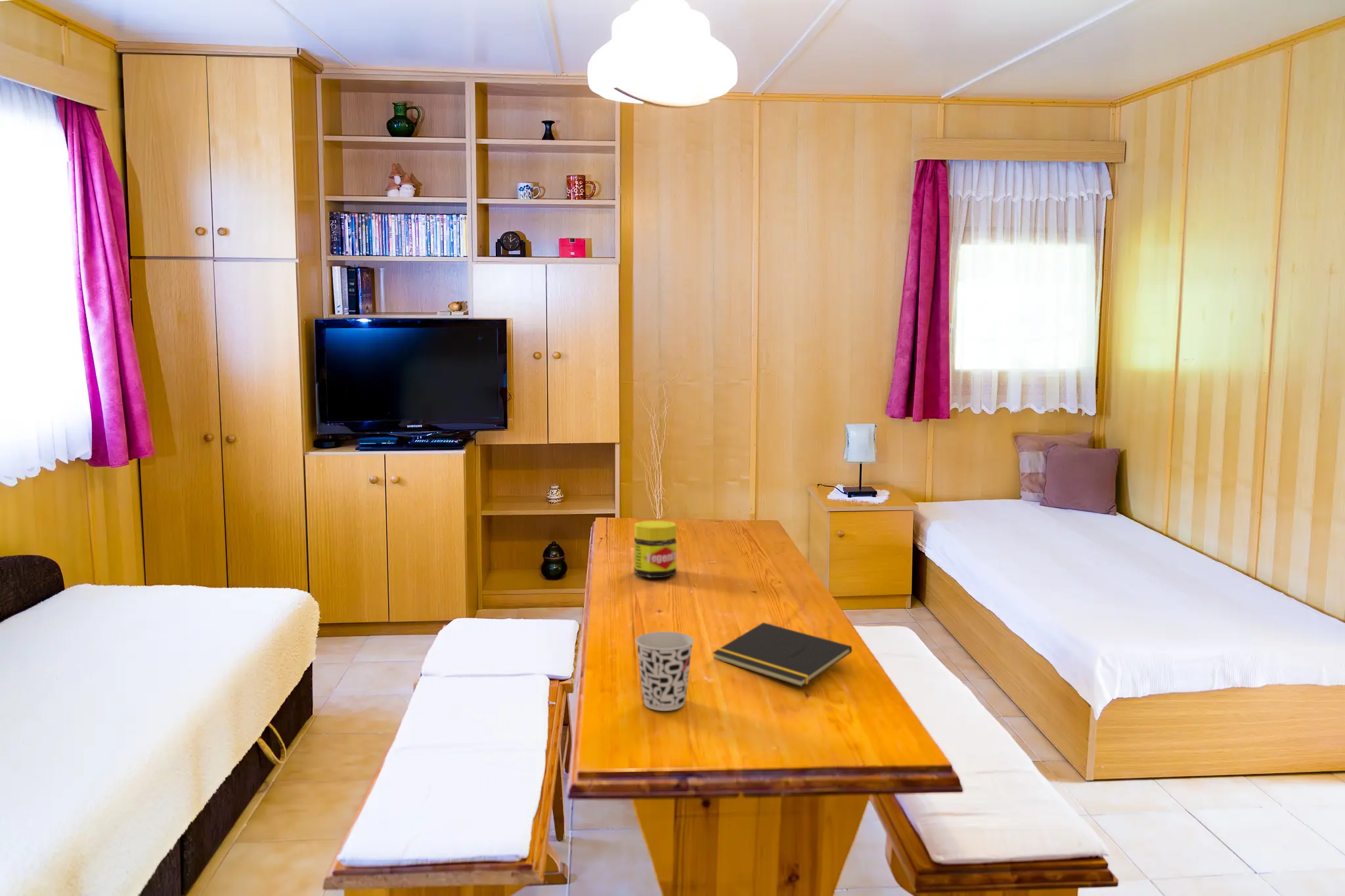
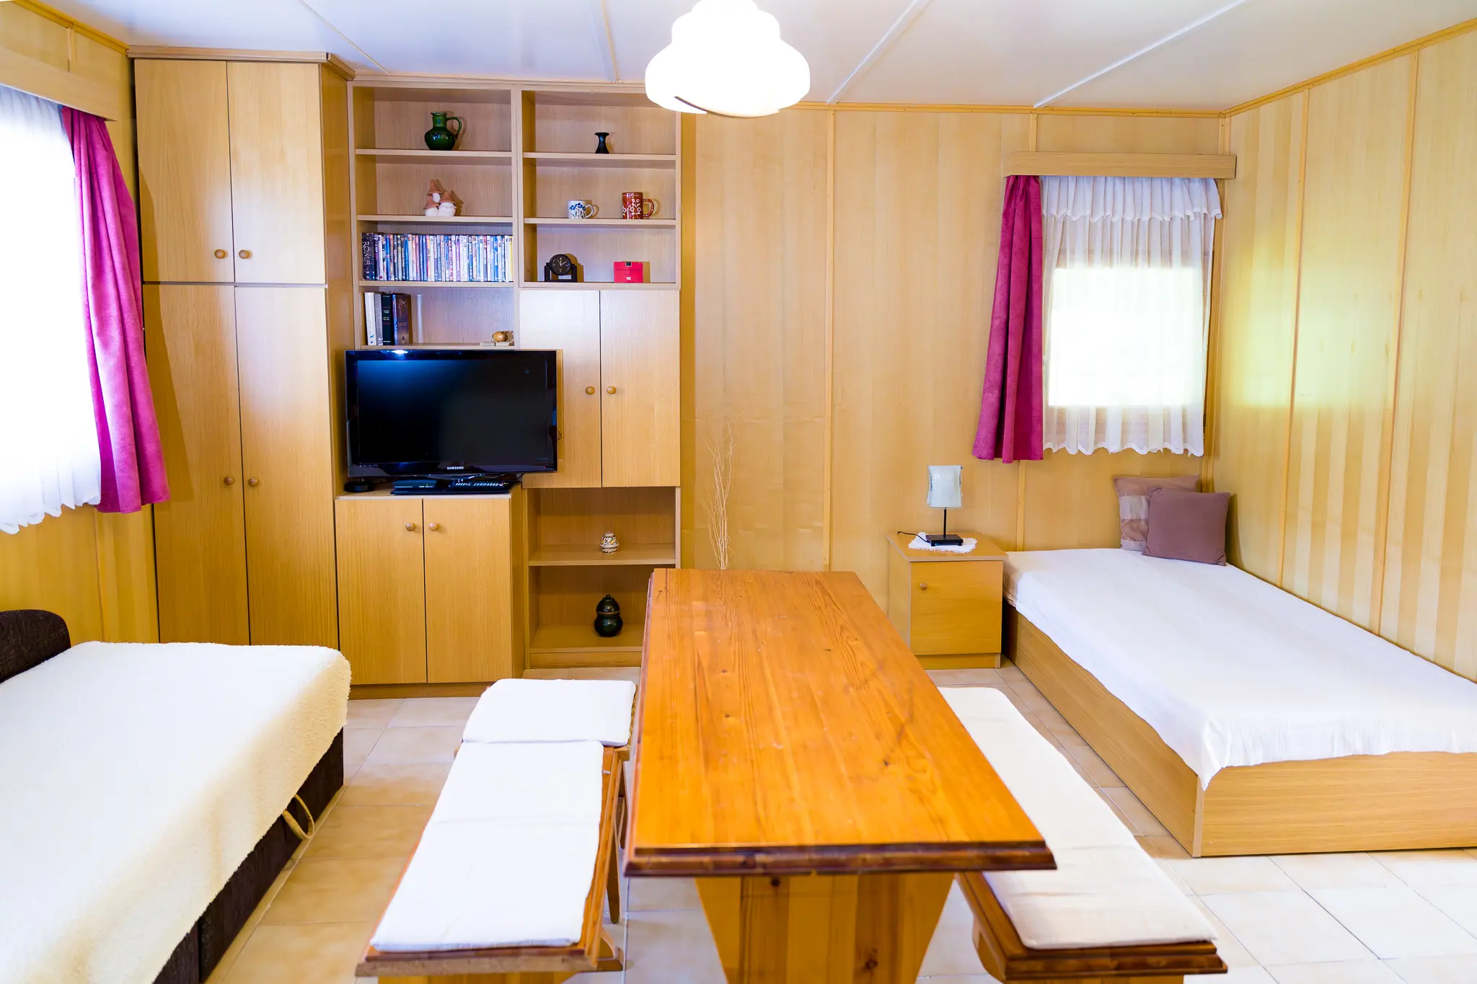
- notepad (781, 652)
- cup (664, 672)
- jar (655, 549)
